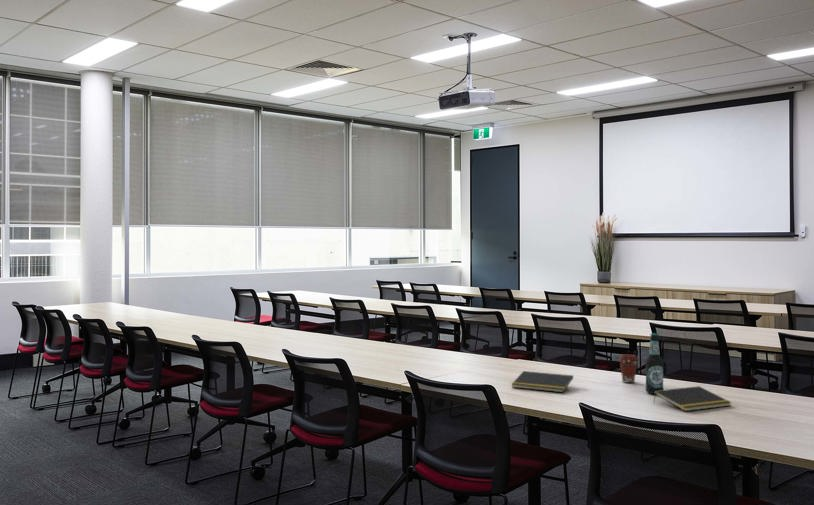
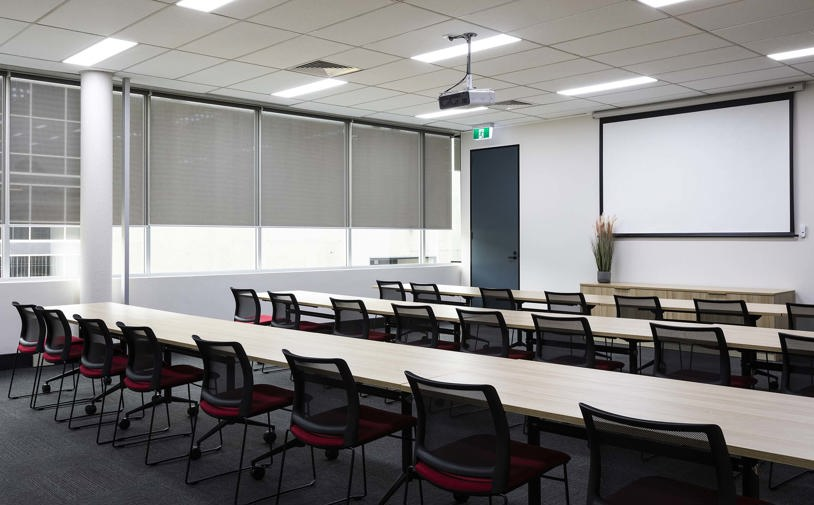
- notepad (542, 381)
- notepad (692, 398)
- bottle (654, 363)
- coffee cup (628, 368)
